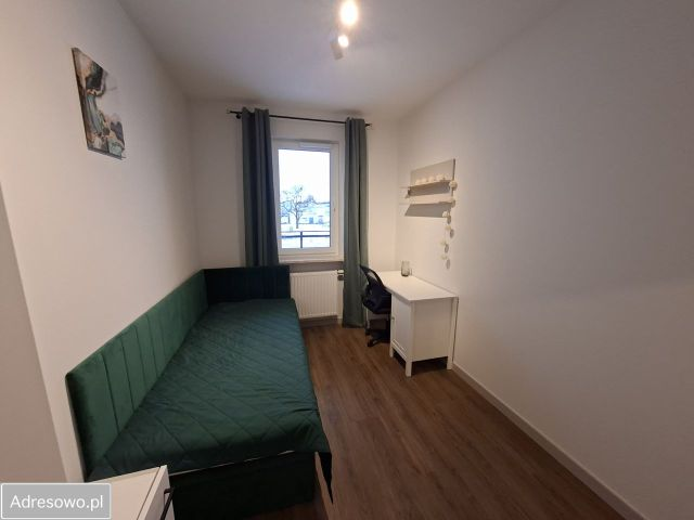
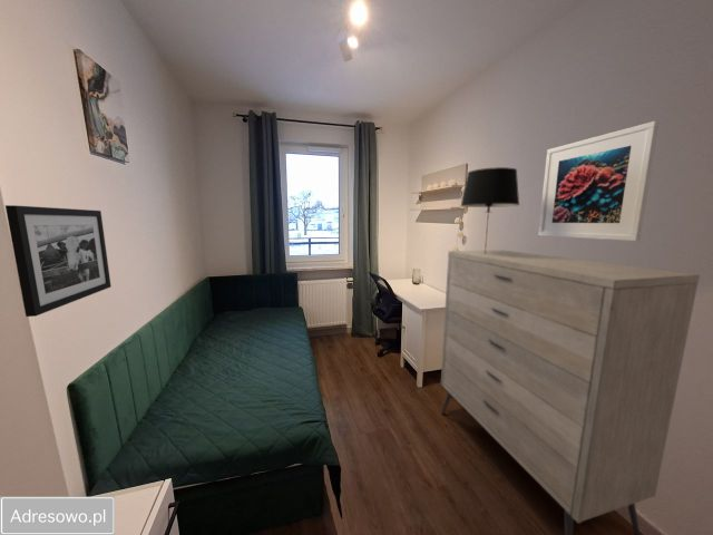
+ dresser (526, 366)
+ table lamp (488, 213)
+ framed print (587, 188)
+ picture frame (69, 254)
